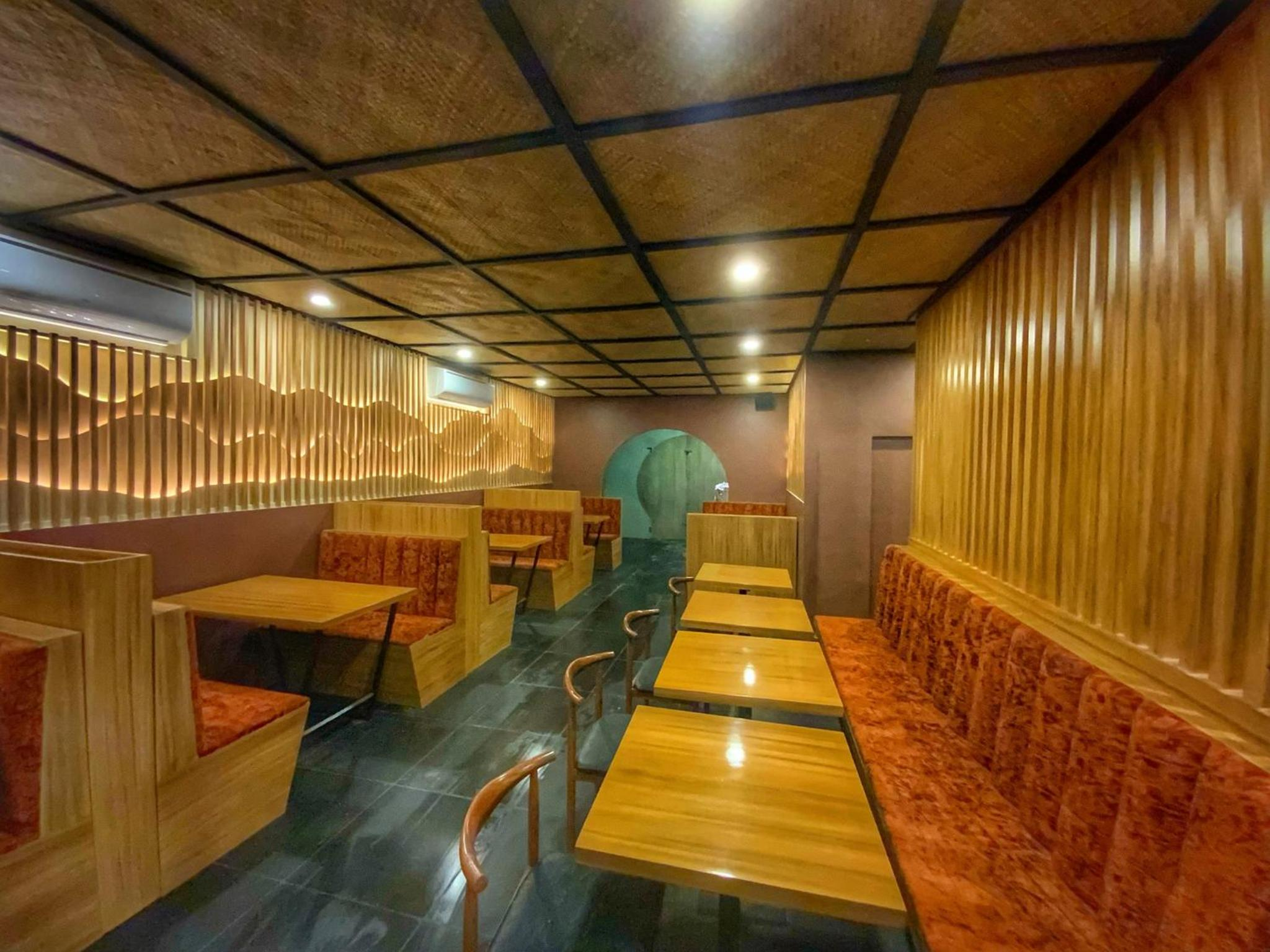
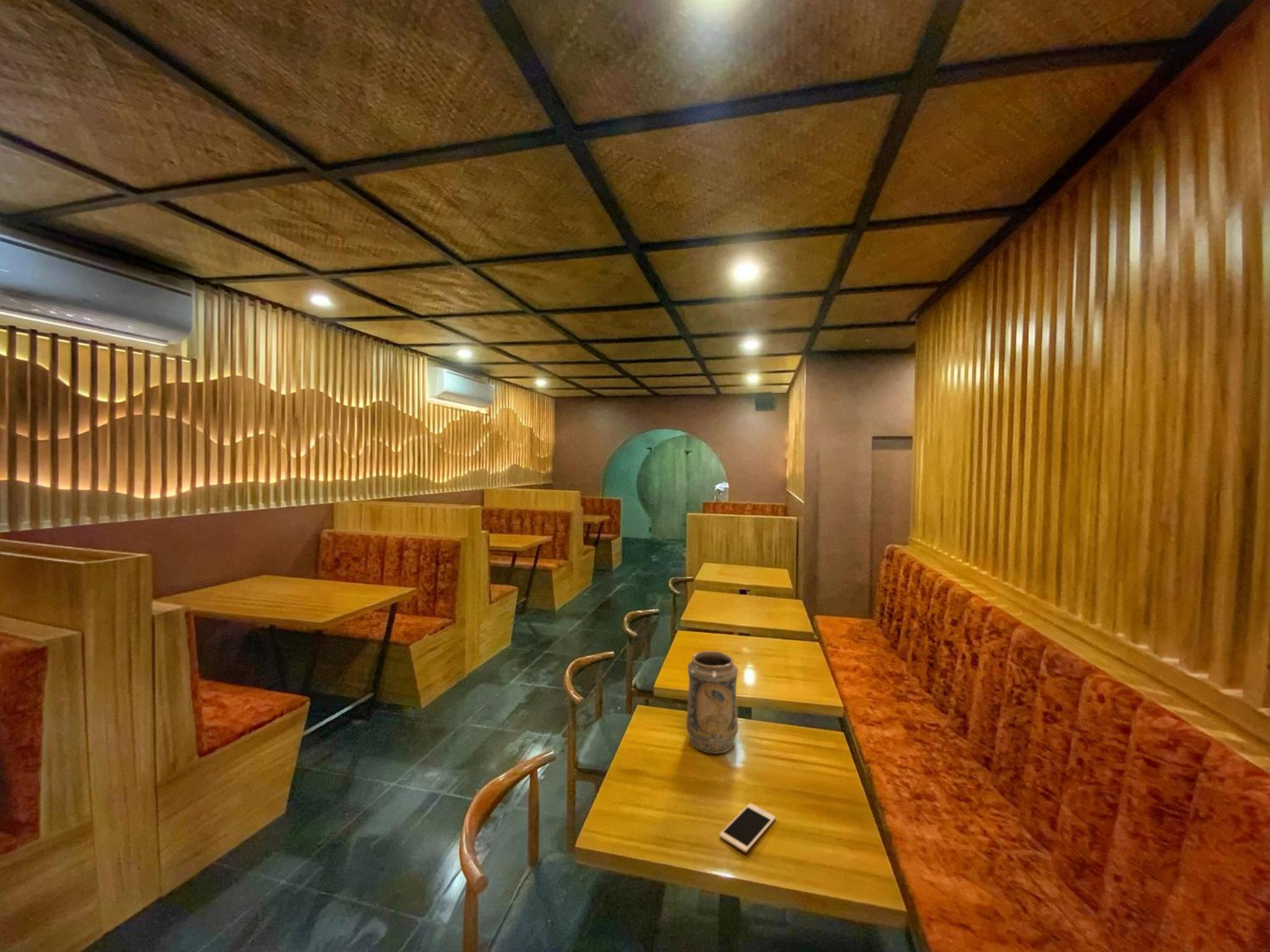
+ decorative vase (712, 699)
+ cell phone (748, 826)
